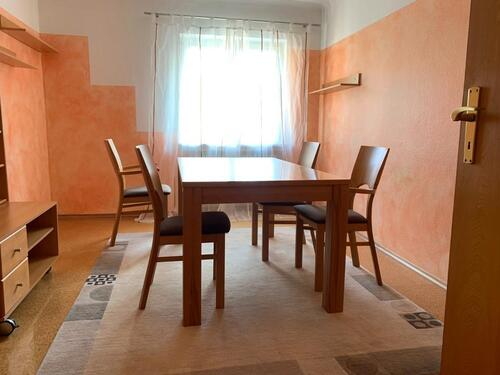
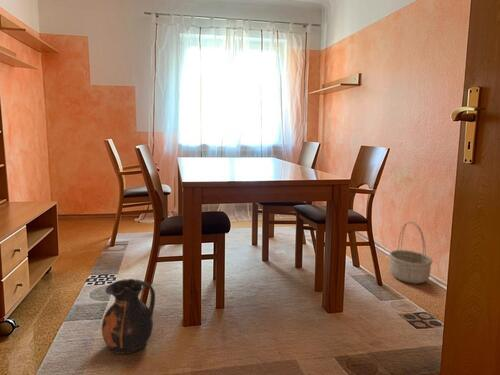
+ ceramic jug (127, 313)
+ basket (410, 251)
